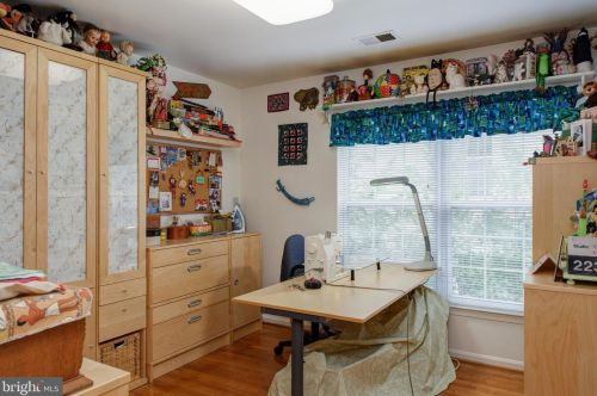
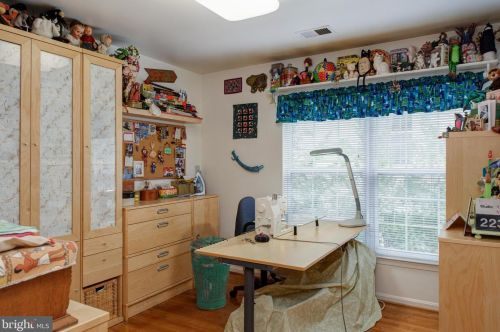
+ trash can (211, 269)
